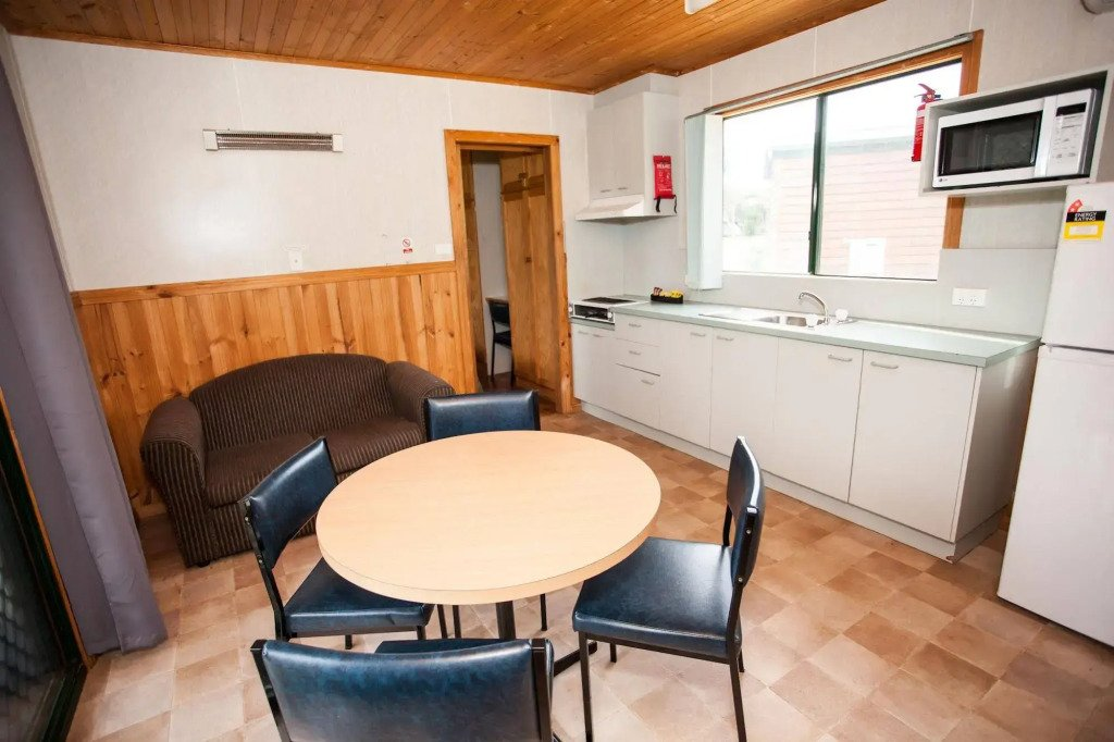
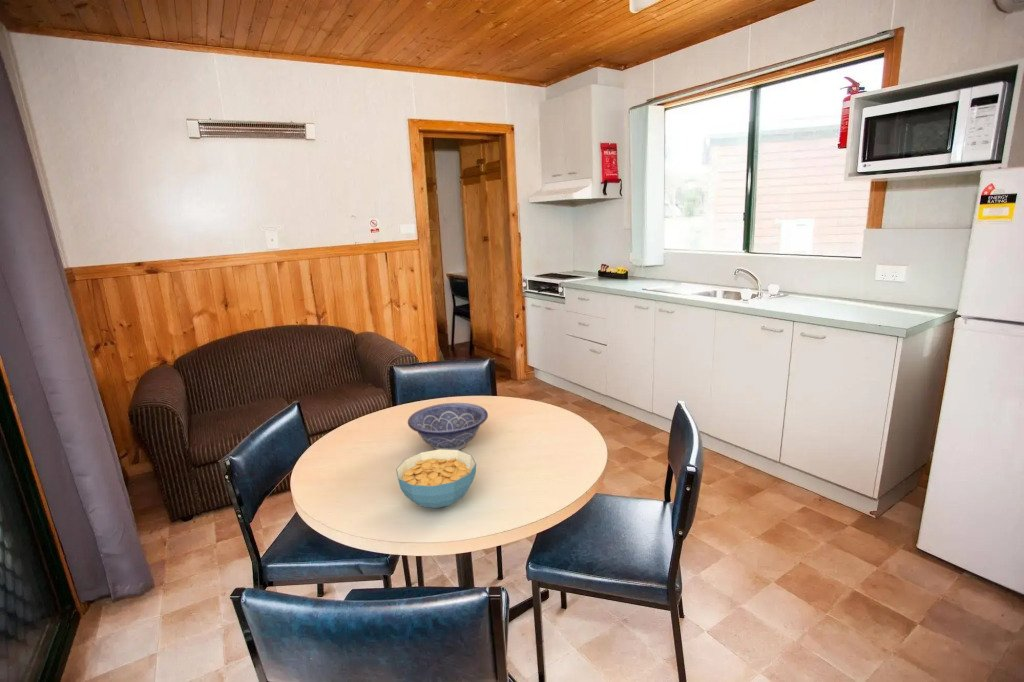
+ decorative bowl (449, 430)
+ cereal bowl (437, 484)
